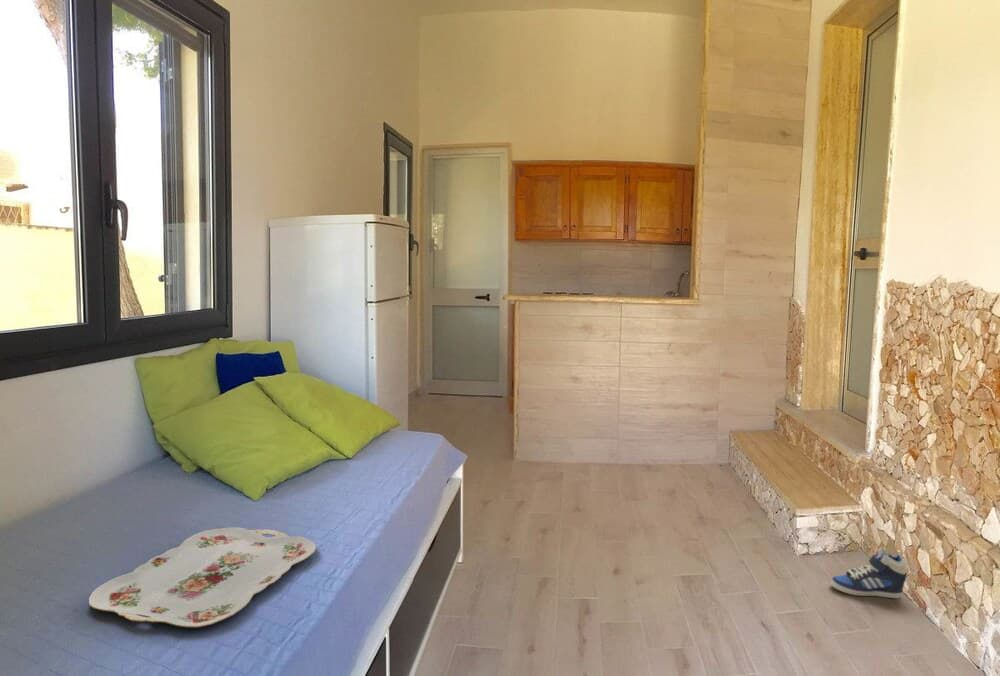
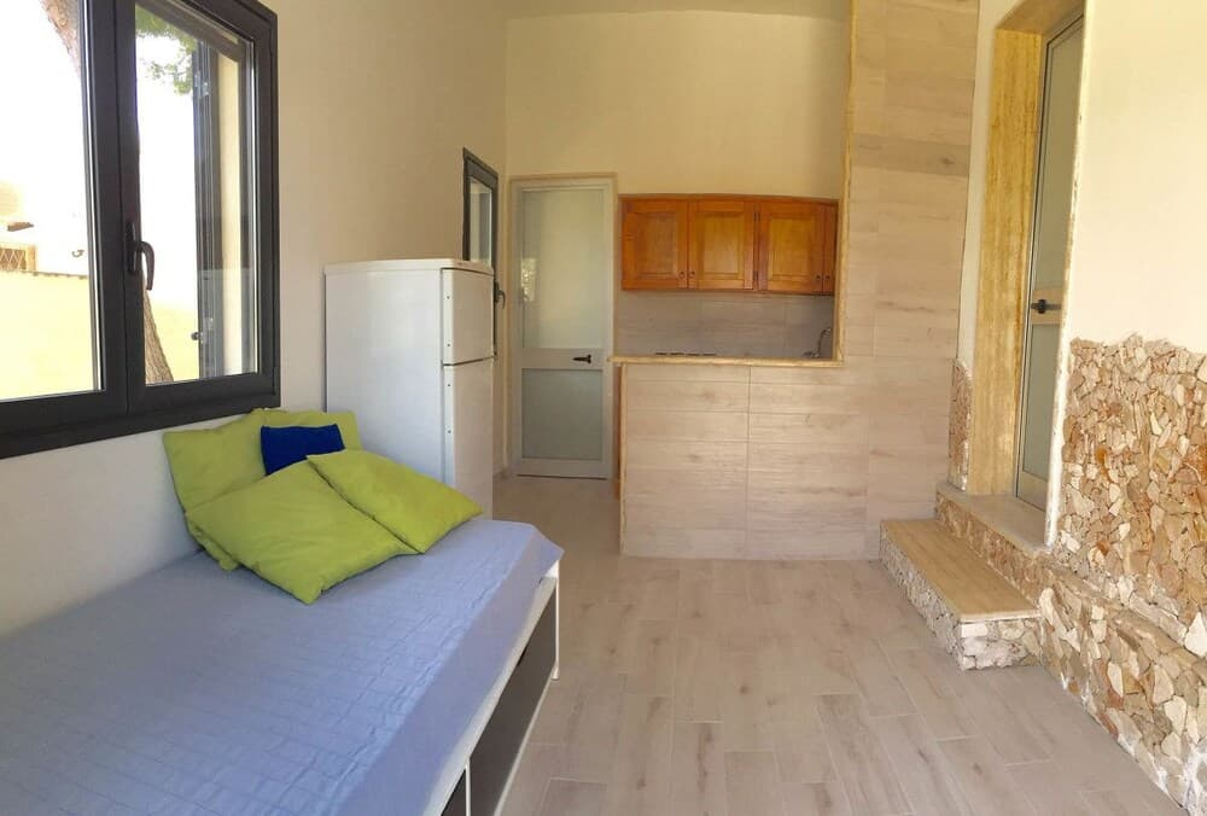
- serving tray (213, 571)
- sneaker (868, 568)
